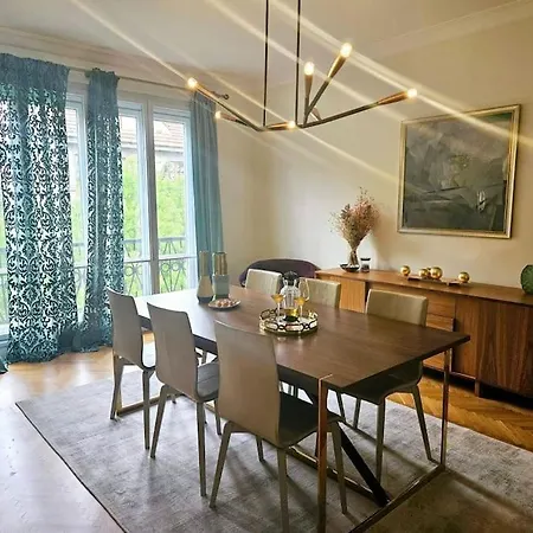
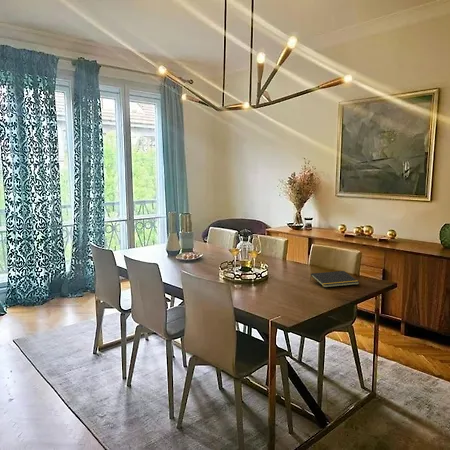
+ notepad (334, 278)
